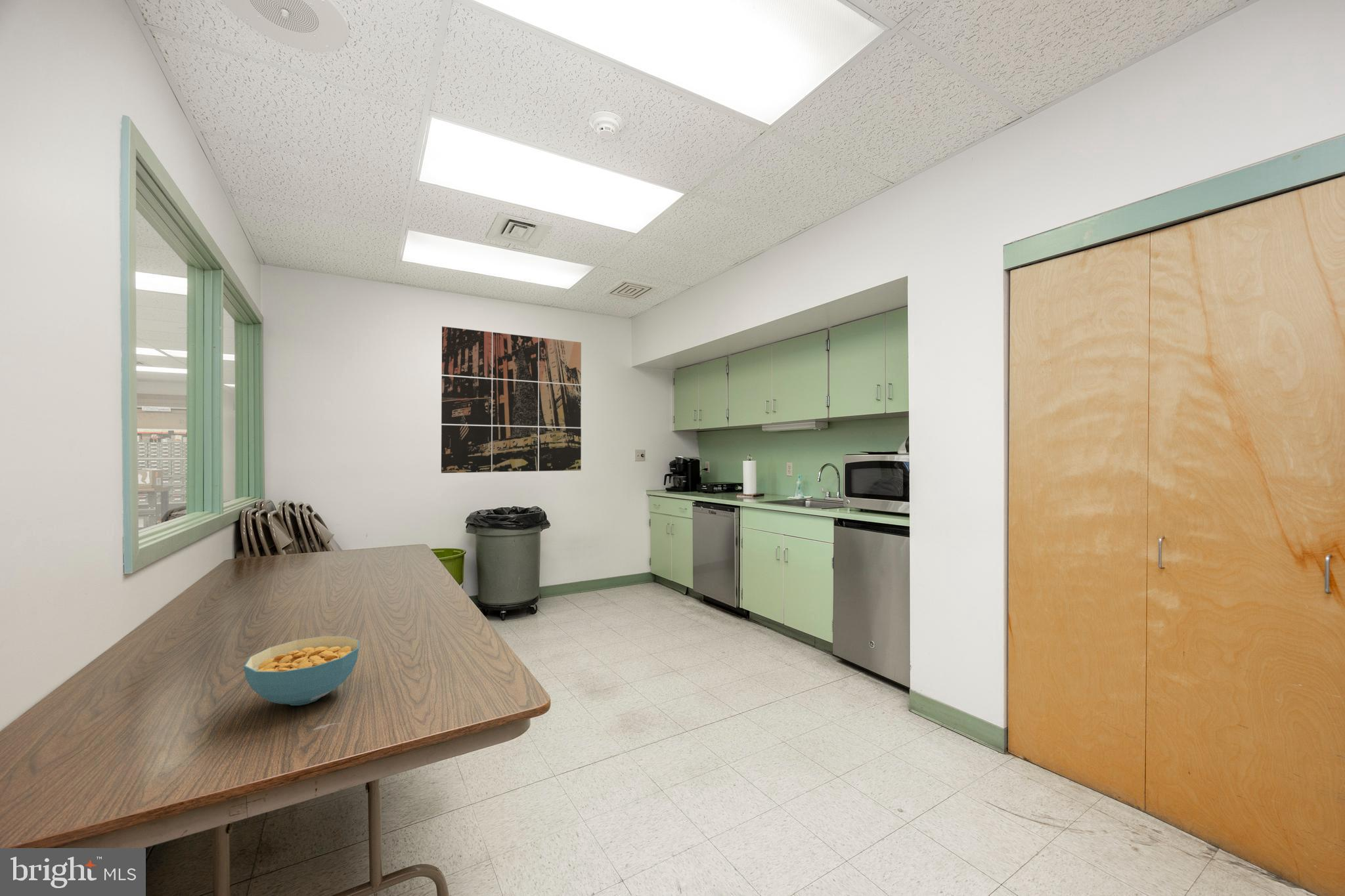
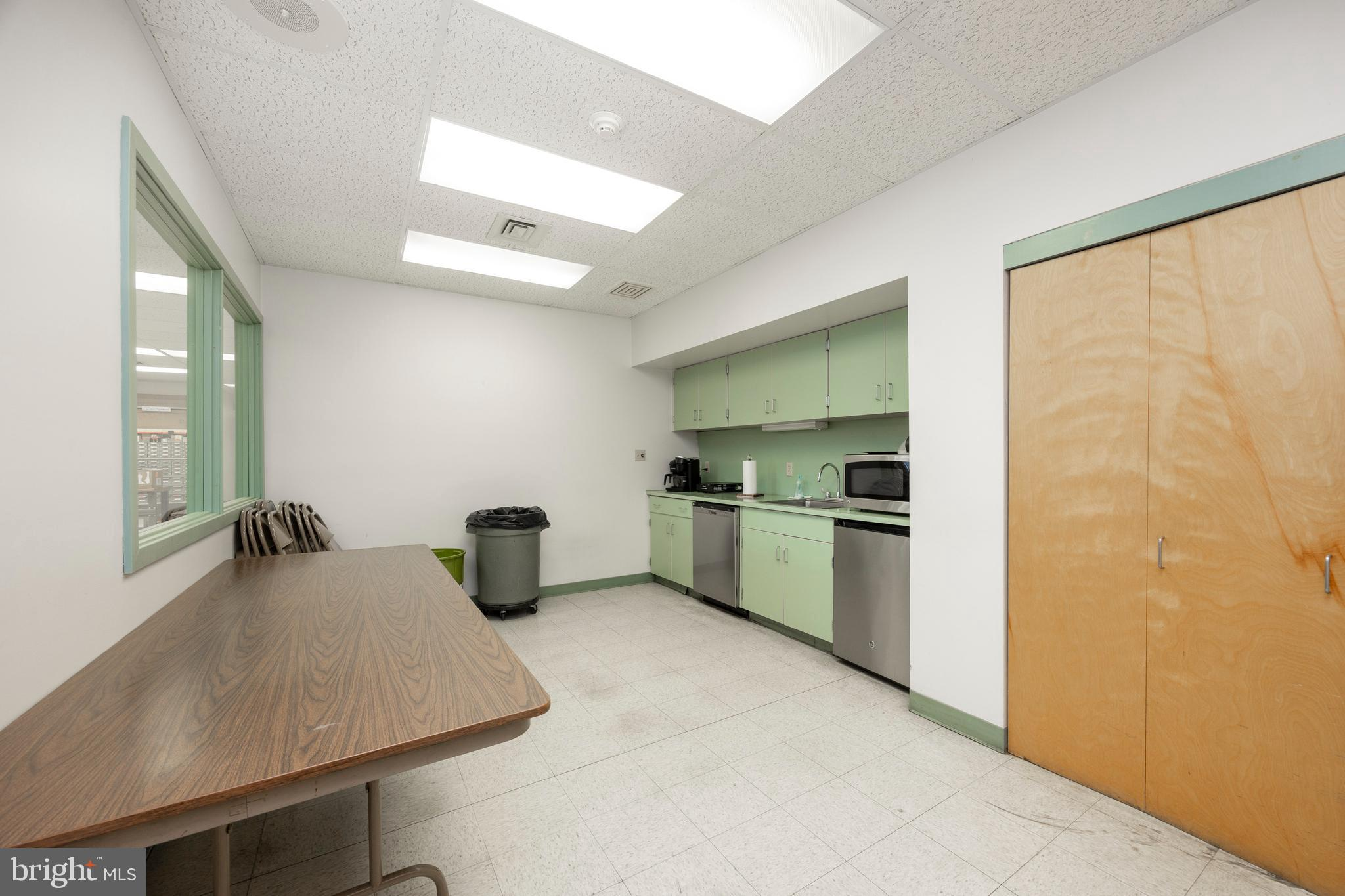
- wall art (516, 403)
- cereal bowl (305, 675)
